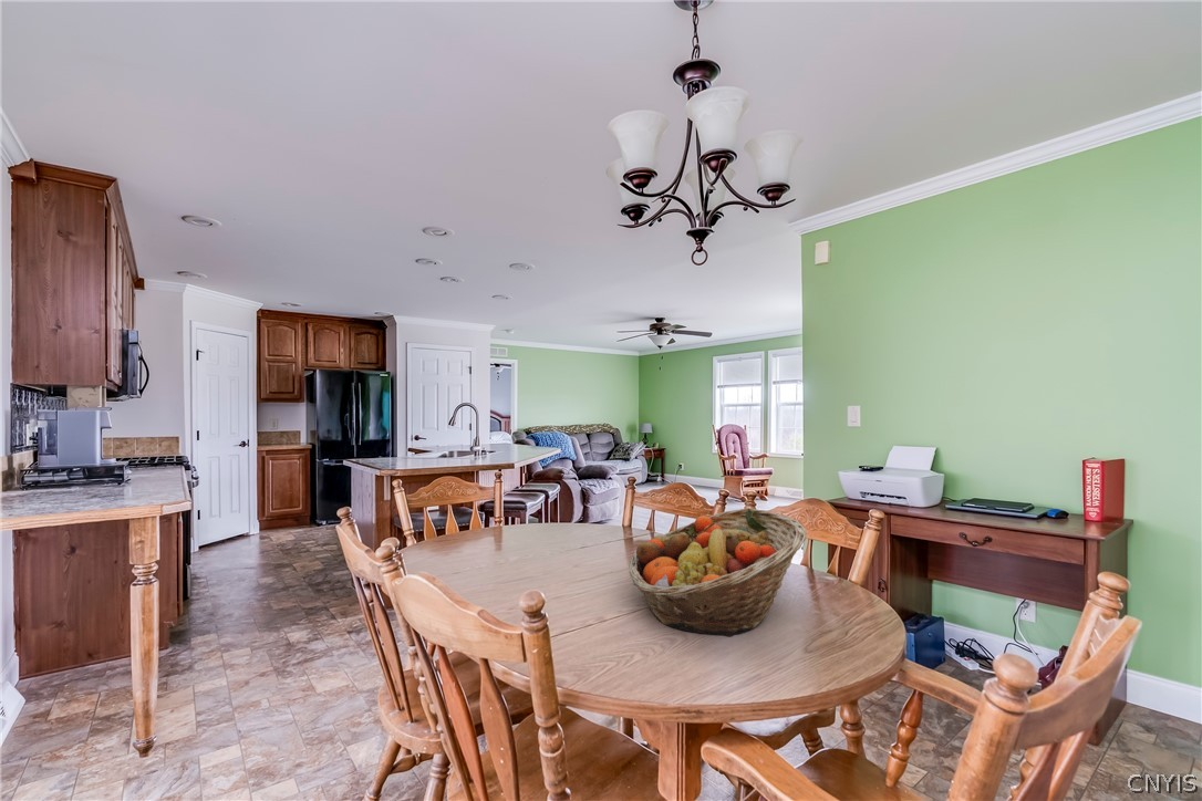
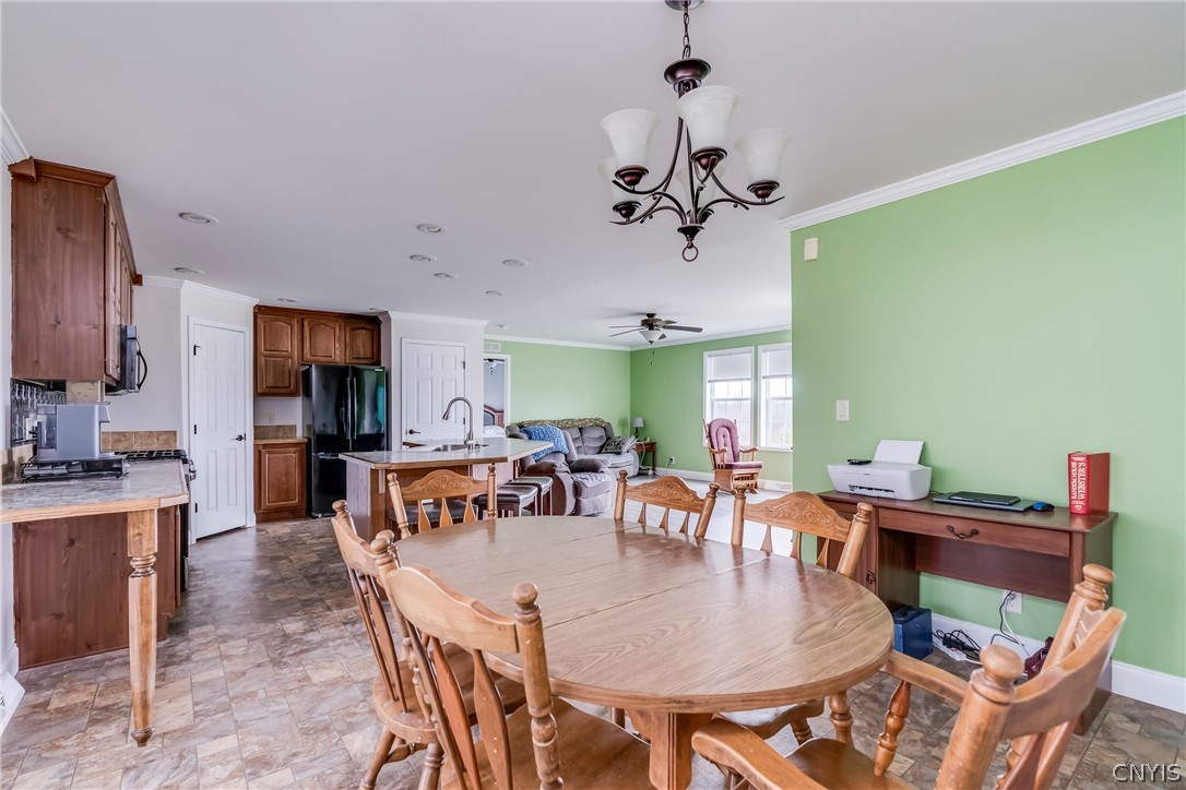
- fruit basket (713, 562)
